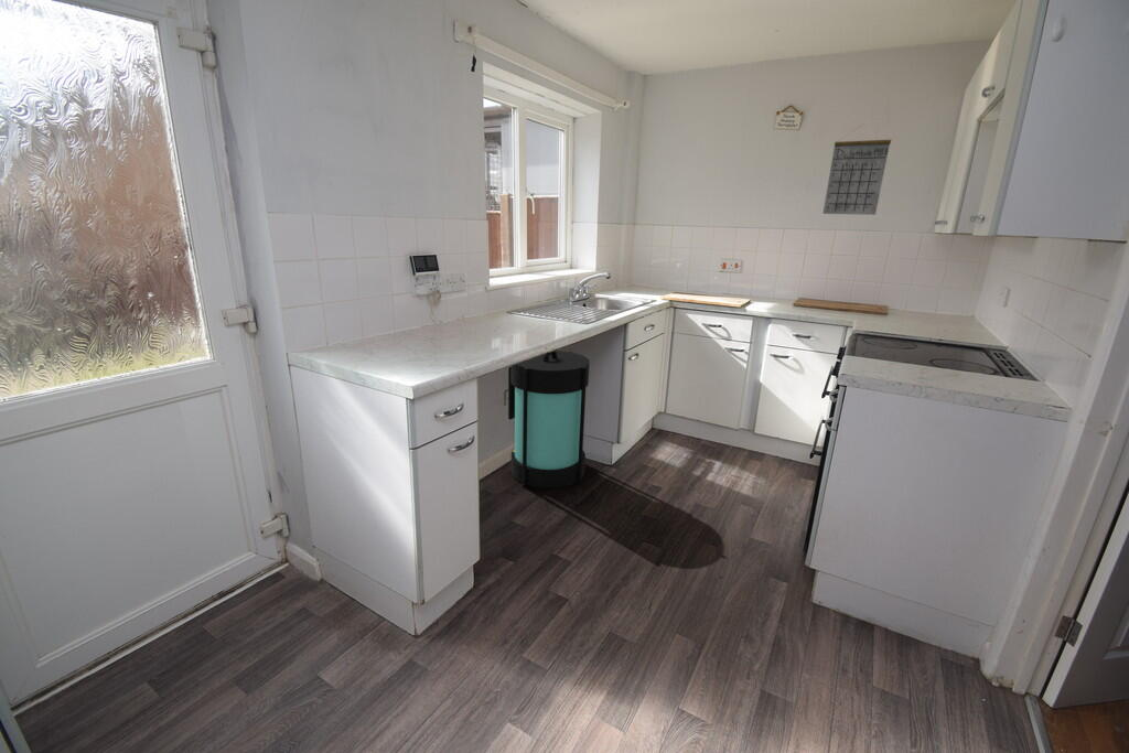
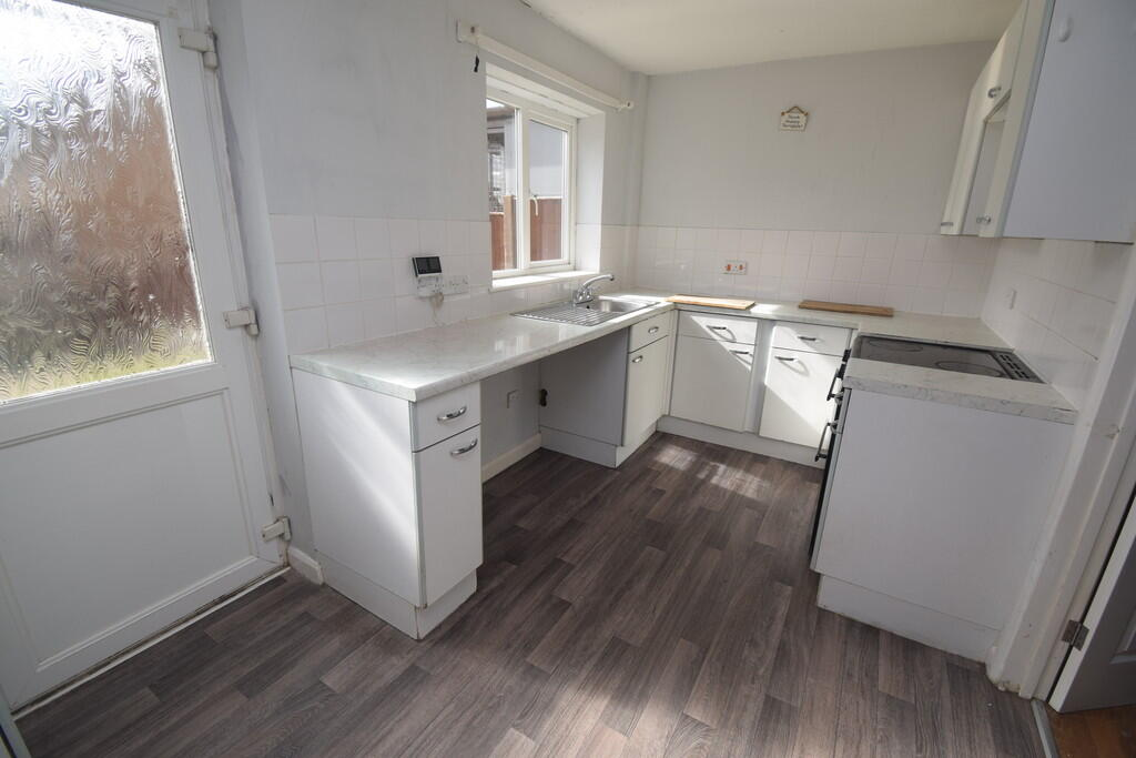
- calendar (857, 169)
- lantern (548, 411)
